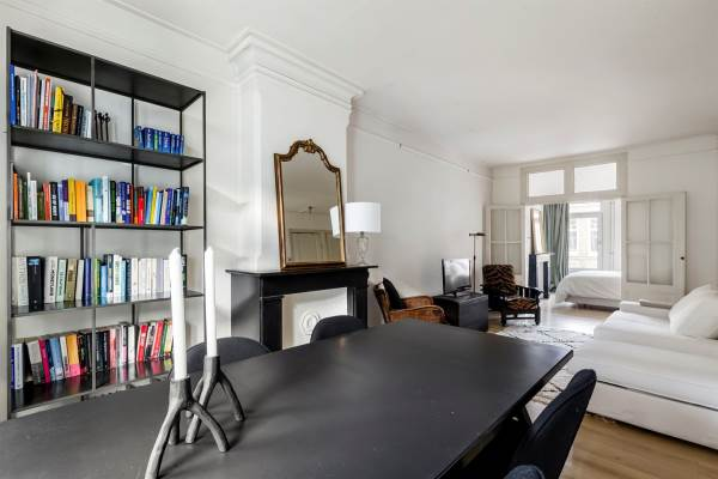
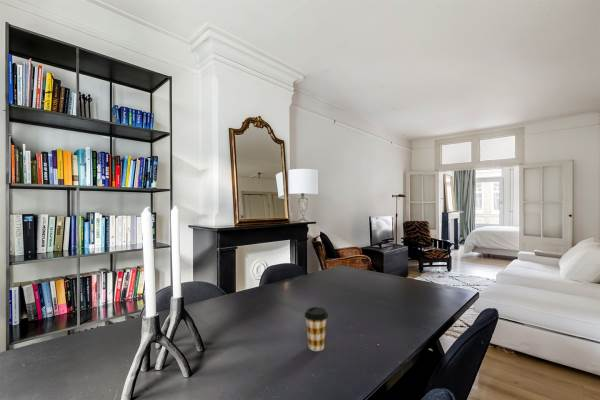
+ coffee cup (316, 328)
